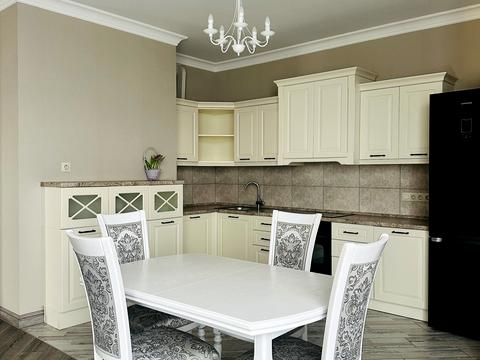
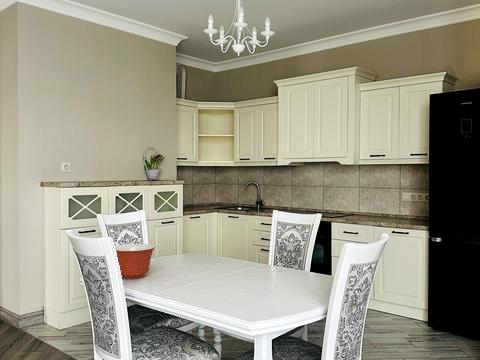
+ mixing bowl (132, 261)
